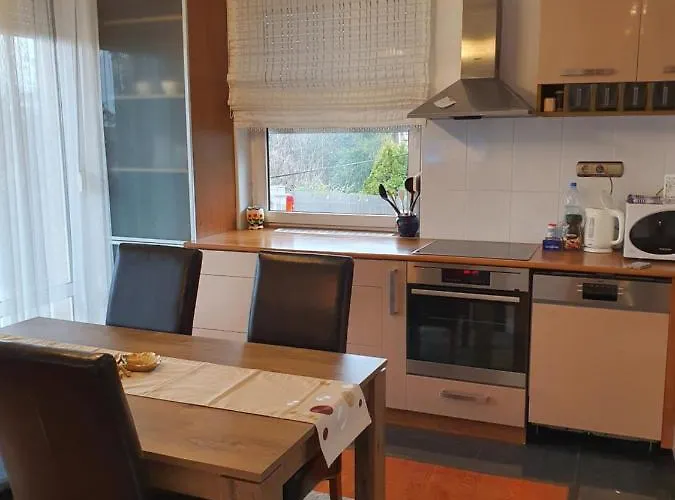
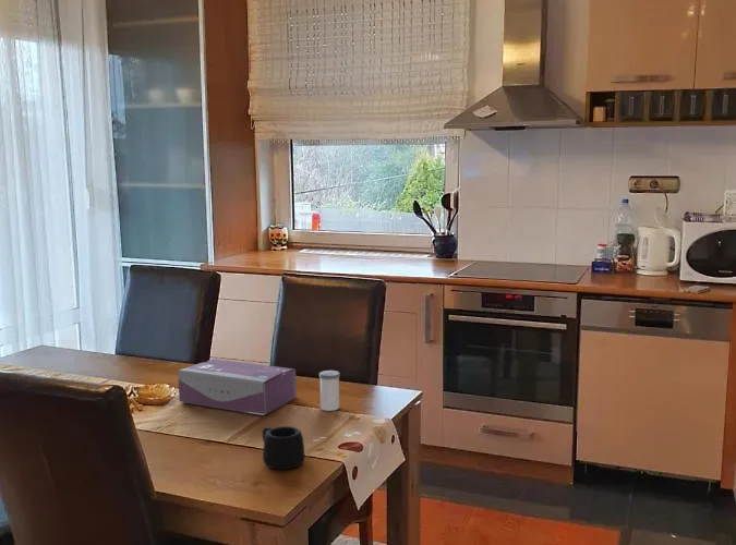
+ mug (279, 445)
+ salt shaker (329, 390)
+ tissue box (238, 384)
